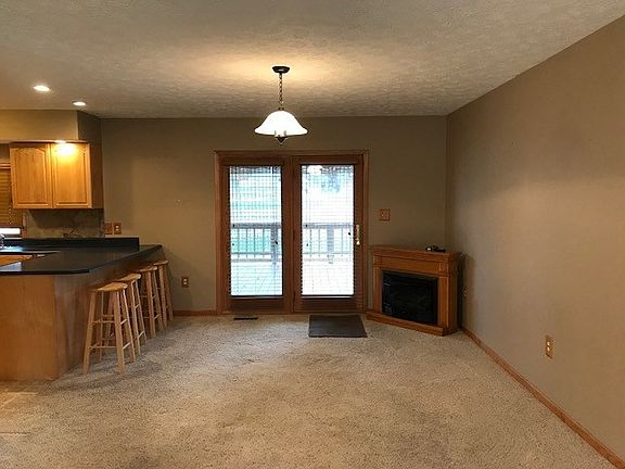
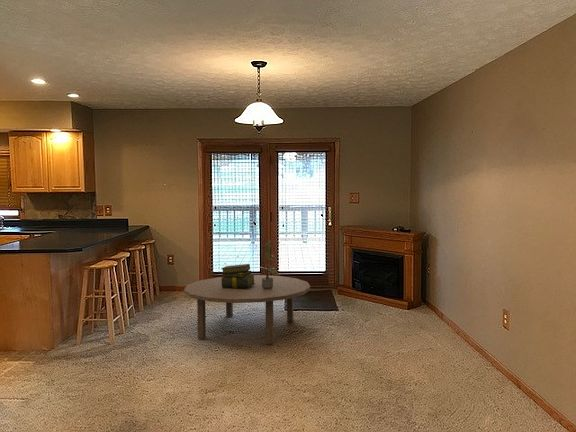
+ stack of books (237, 275)
+ potted plant (270, 265)
+ coffee table (248, 302)
